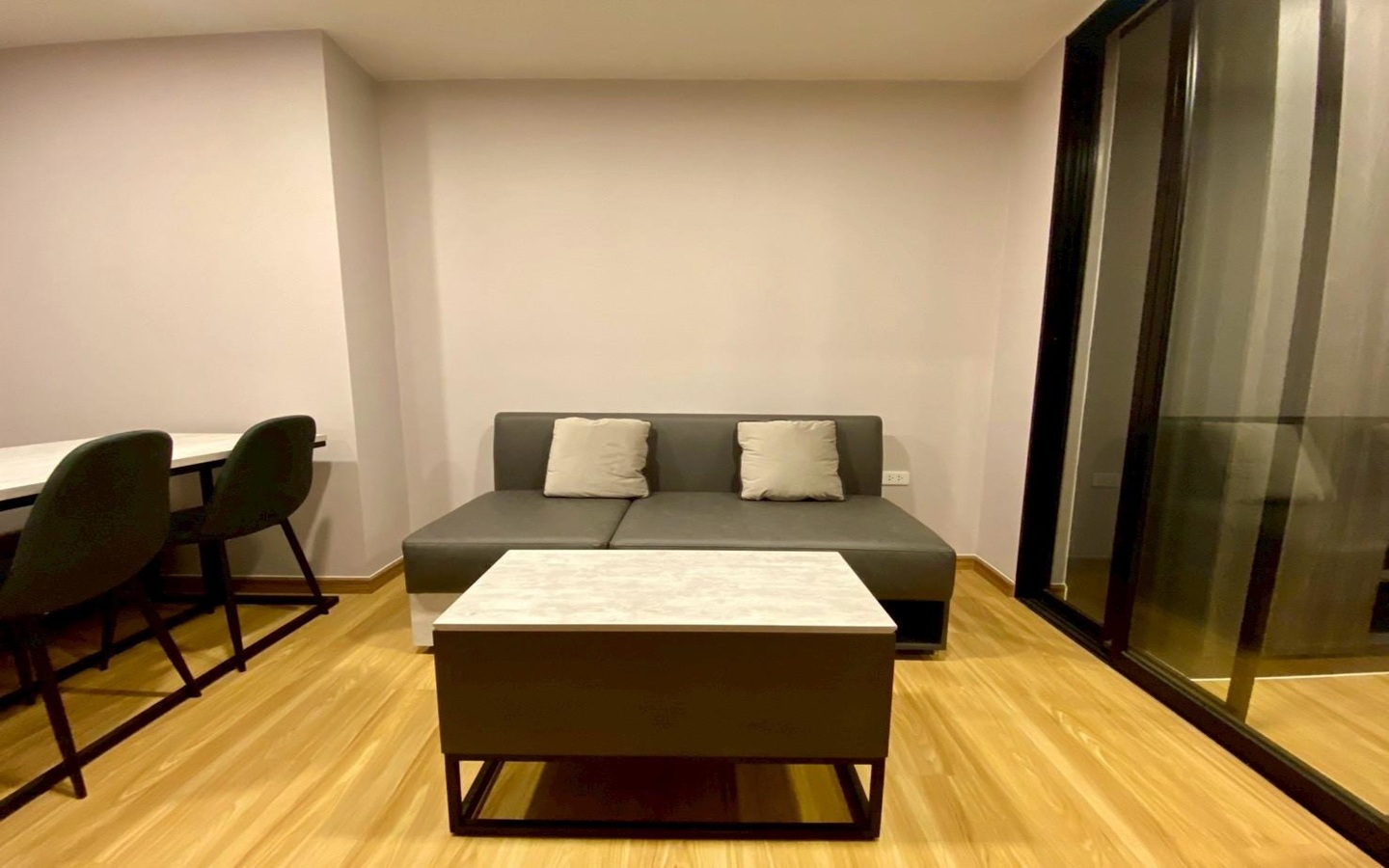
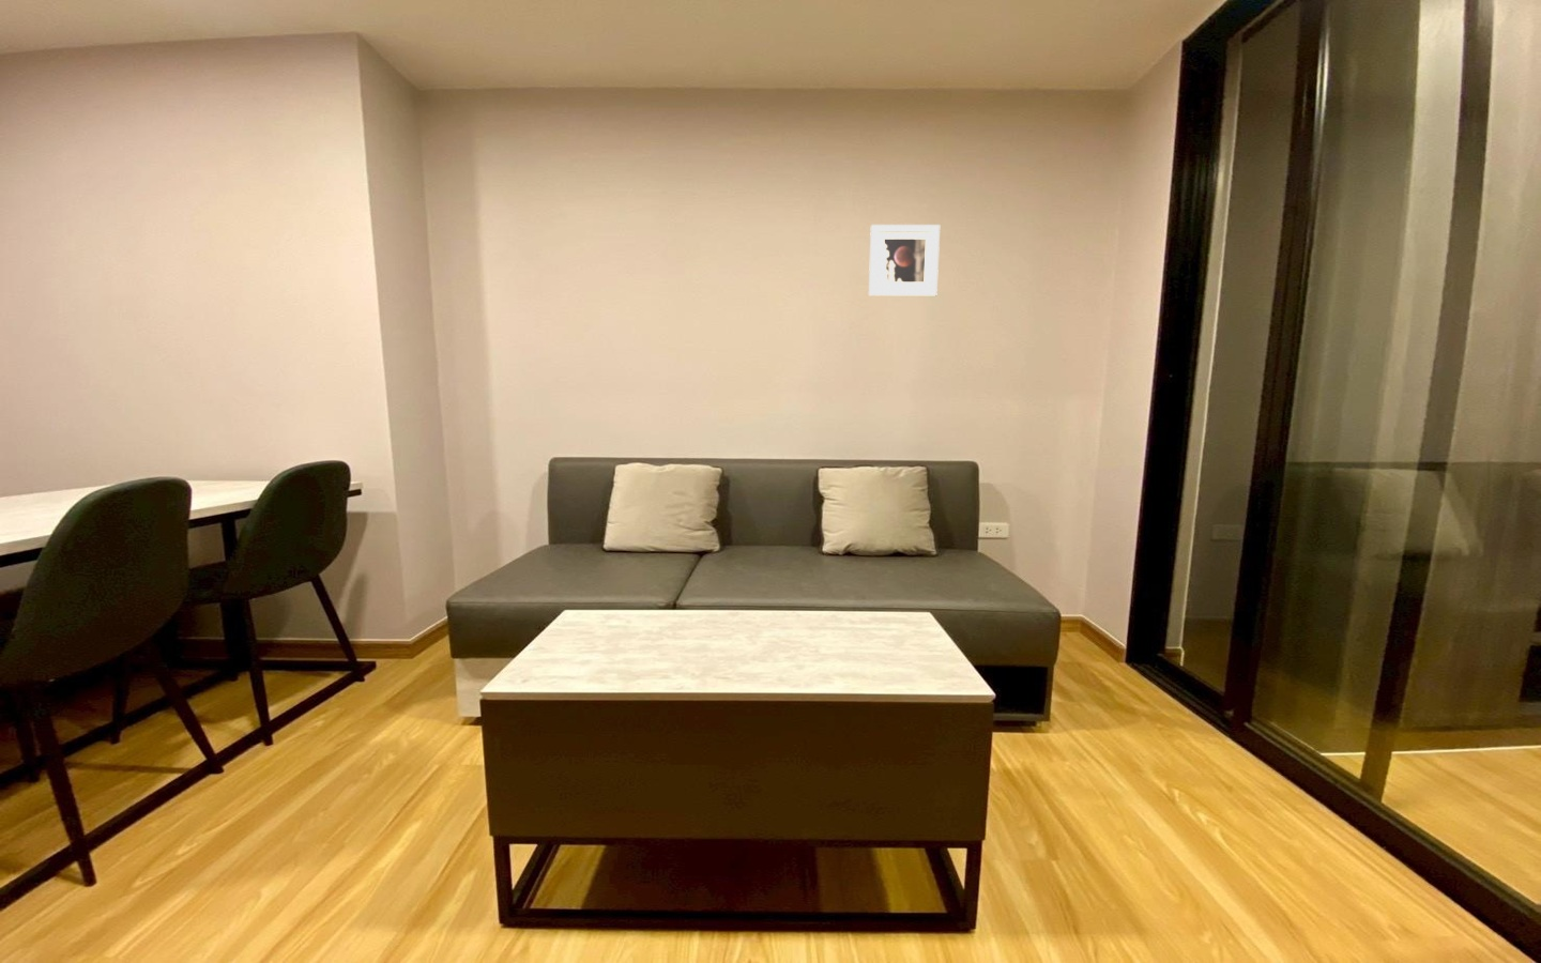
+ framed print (903, 260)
